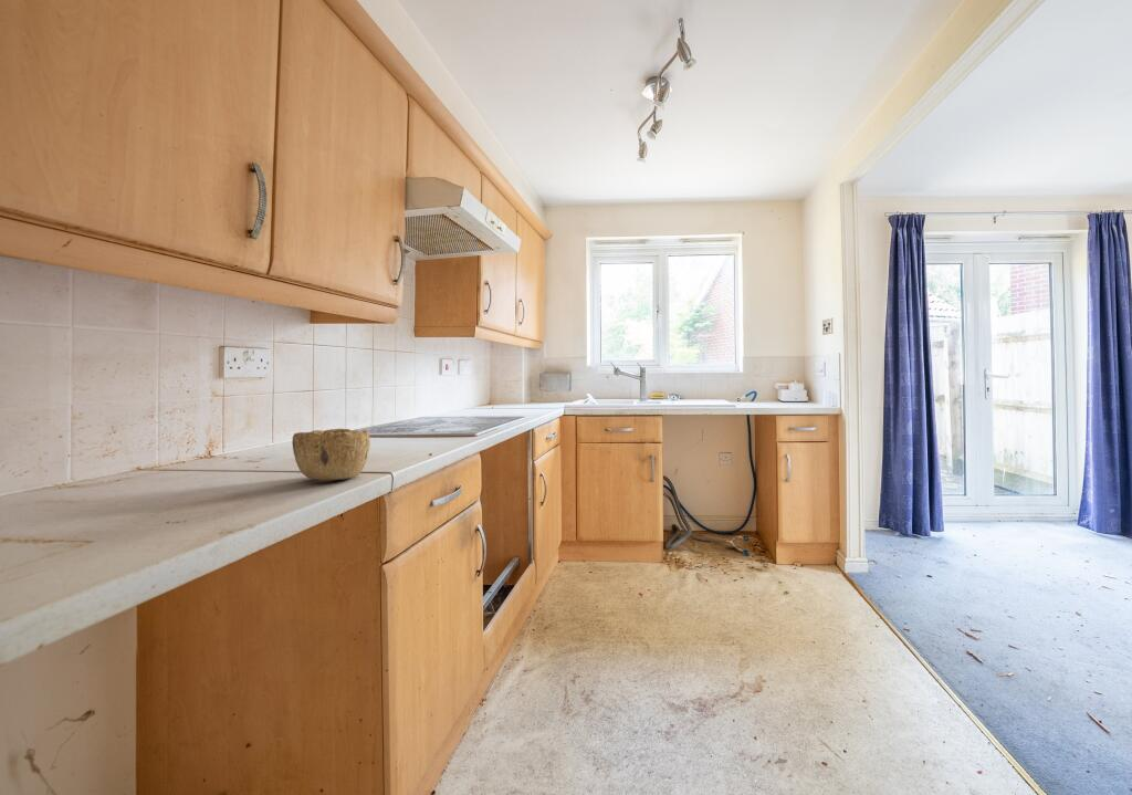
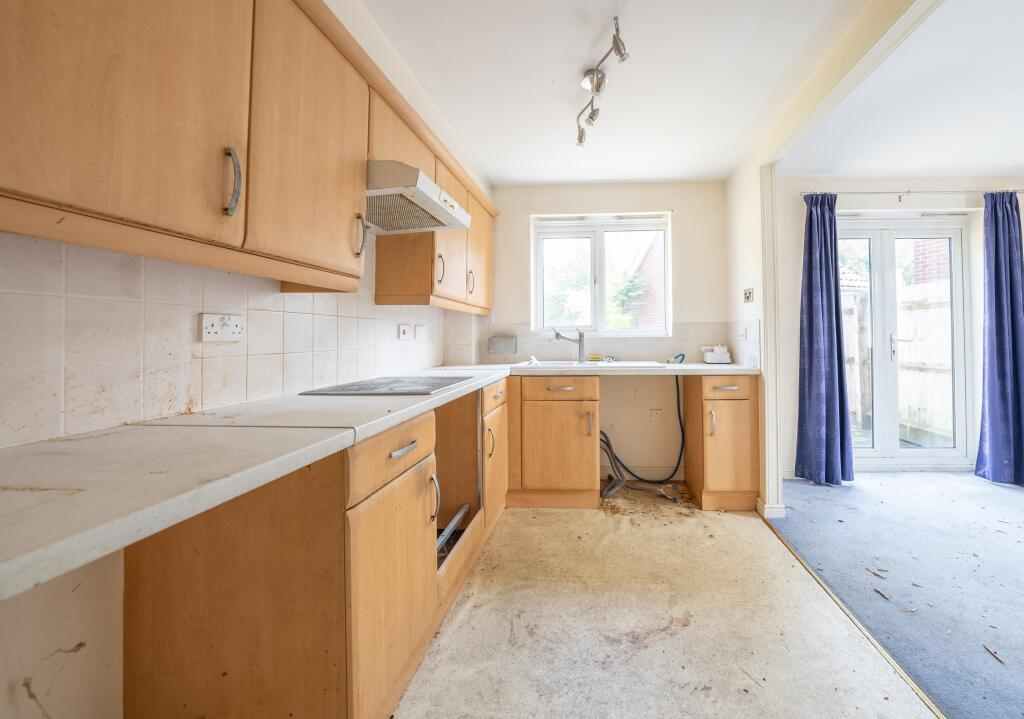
- bowl (332, 453)
